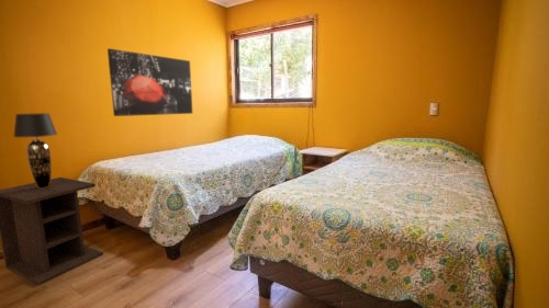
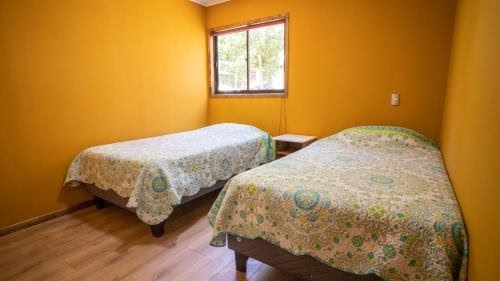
- table lamp (38, 150)
- nightstand (51, 225)
- wall art (155, 85)
